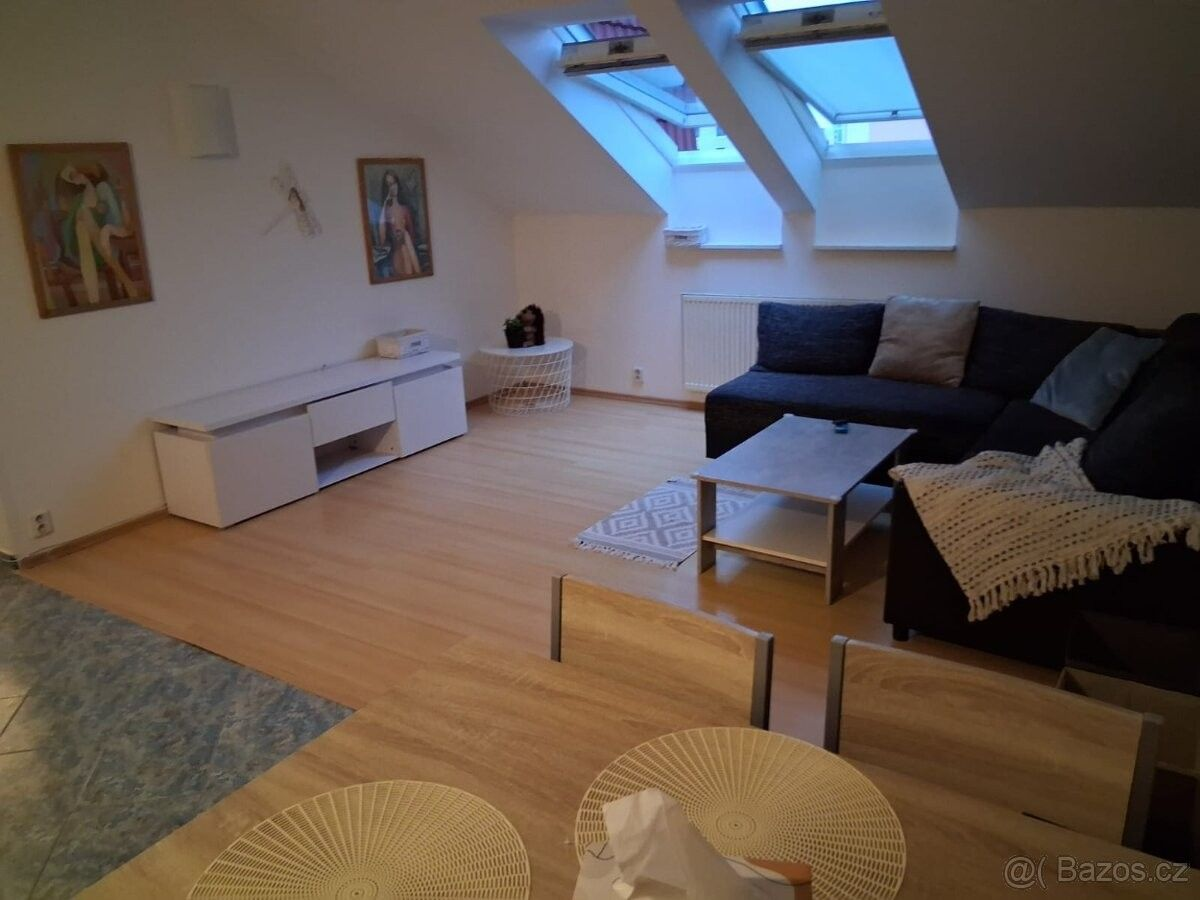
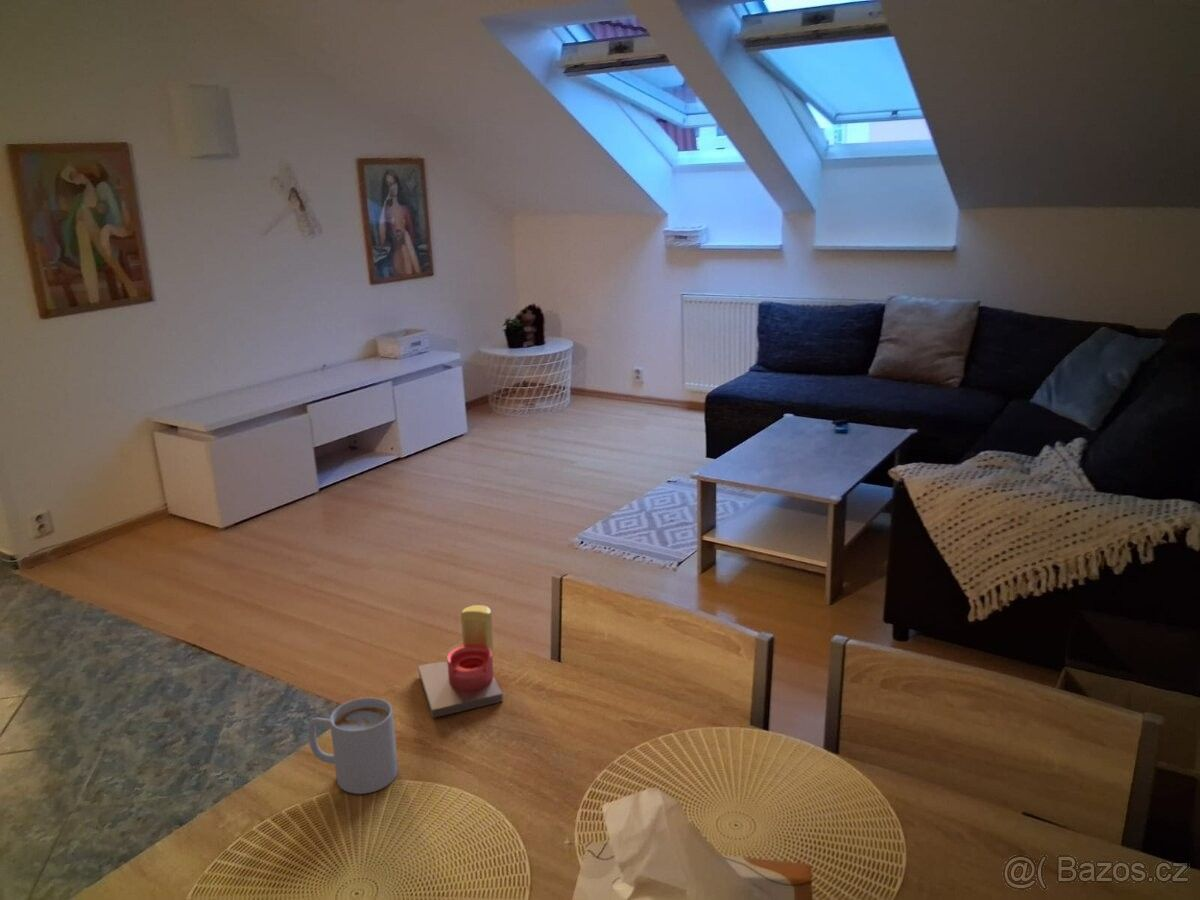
+ candle (460, 655)
+ mug (350, 743)
